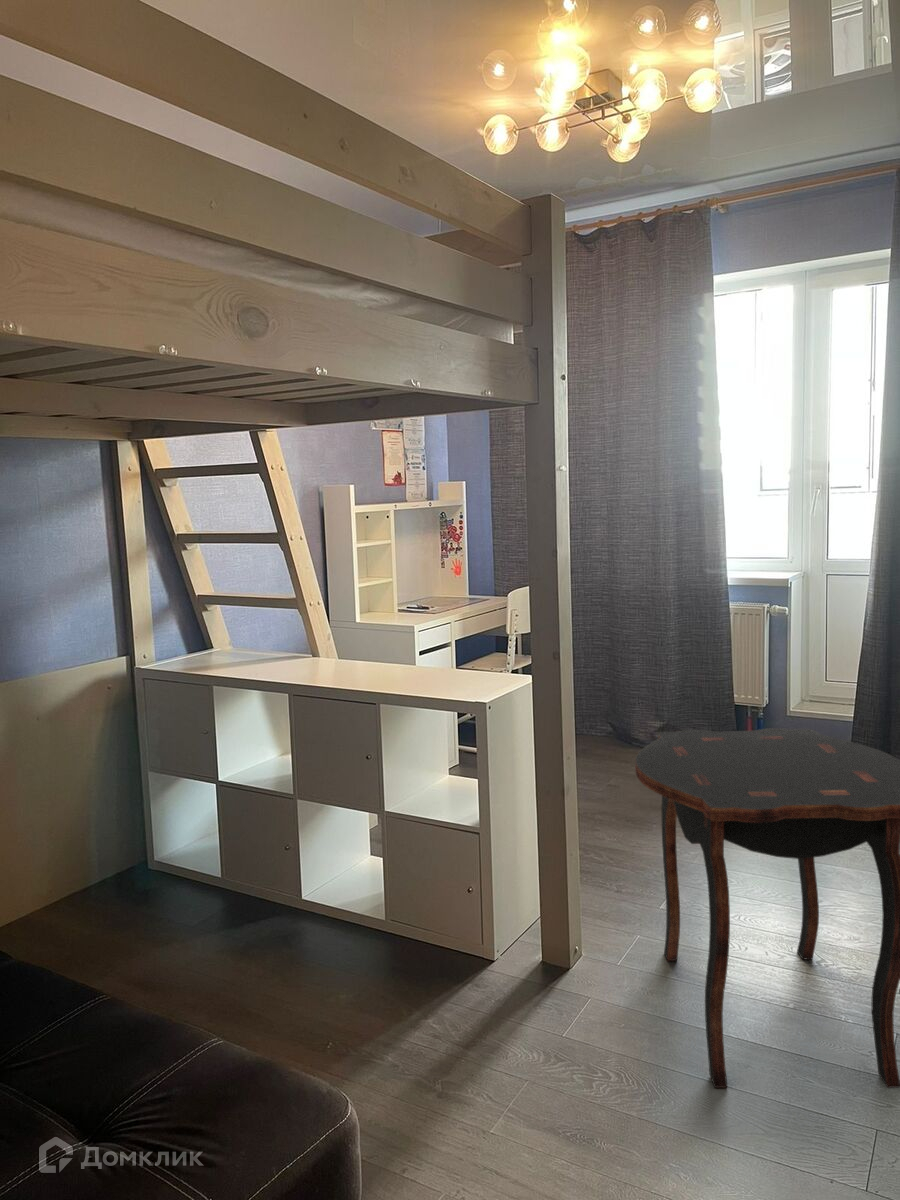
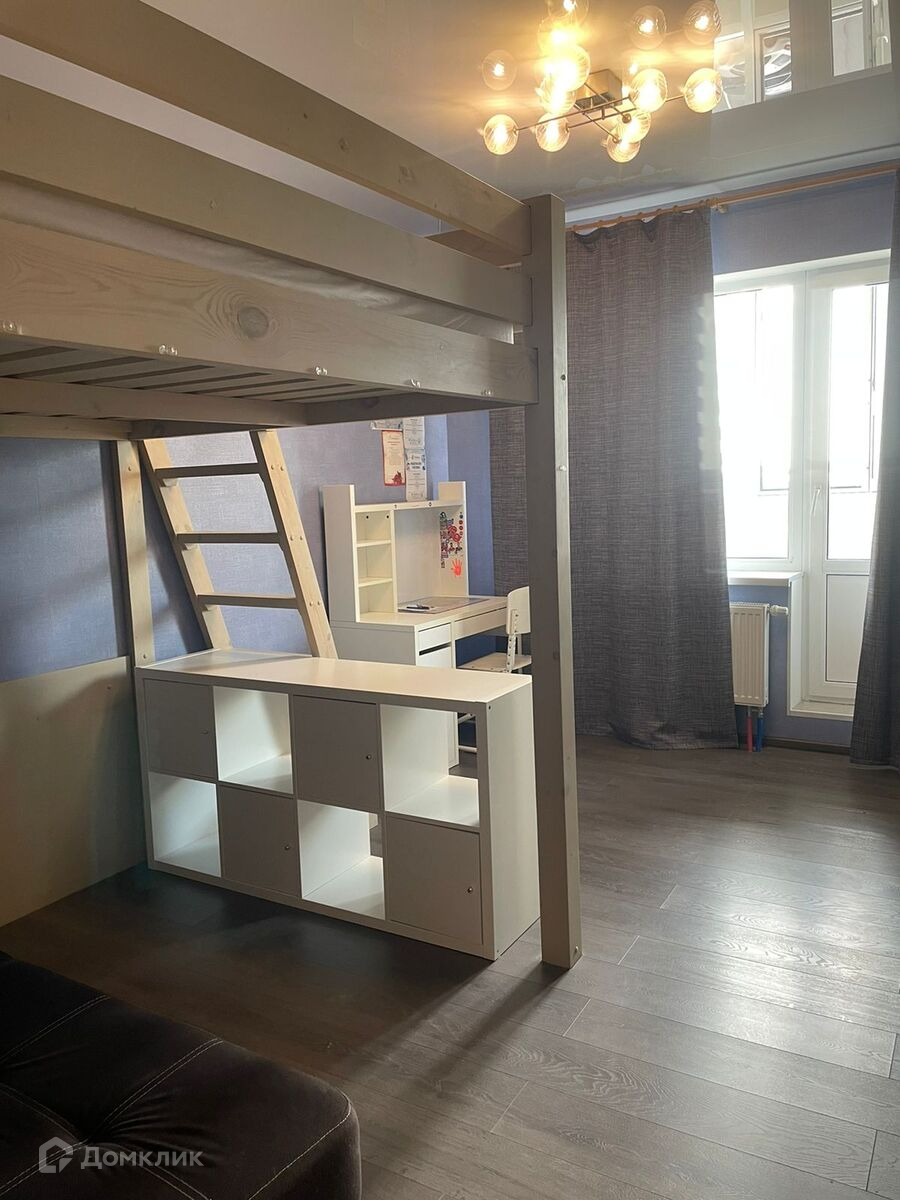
- side table (775, 856)
